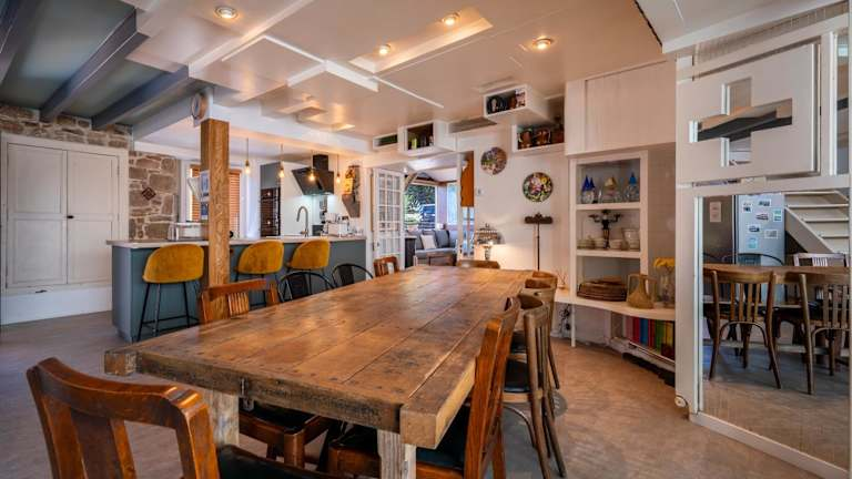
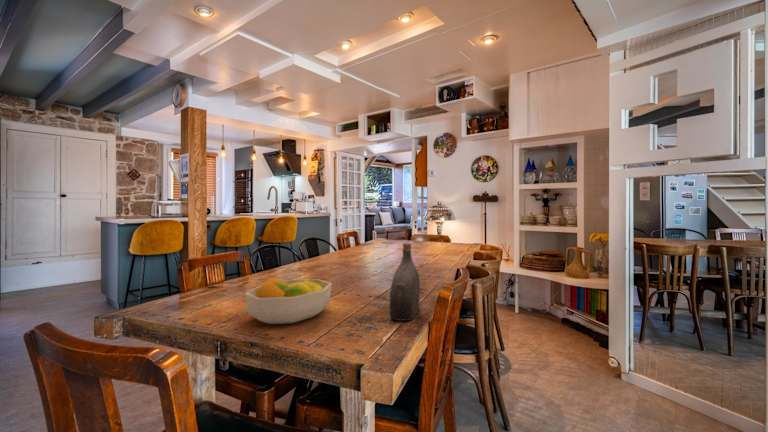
+ fruit bowl (291, 295)
+ water jug (405, 278)
